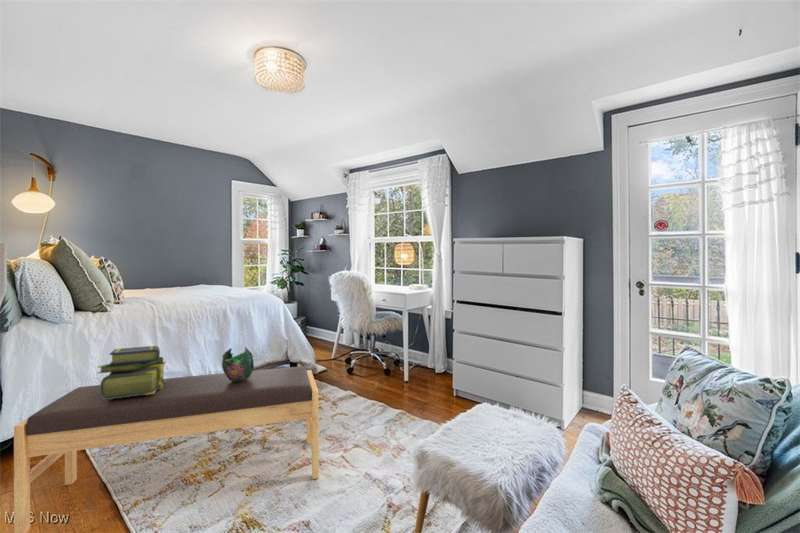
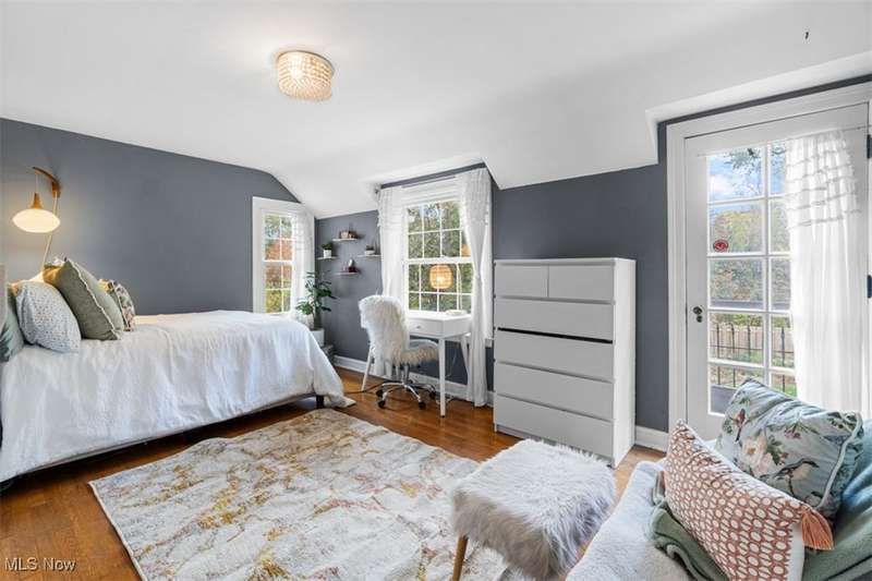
- bench (194, 432)
- decorative bowl (238, 364)
- stack of books (134, 368)
